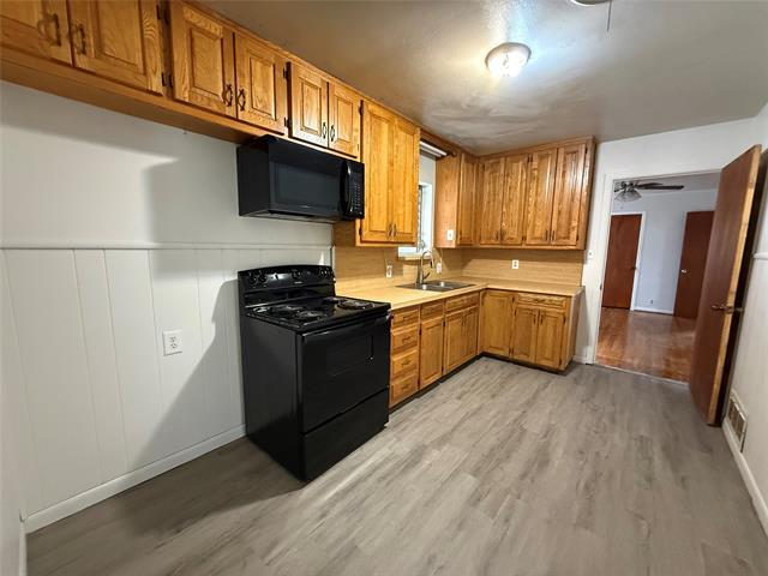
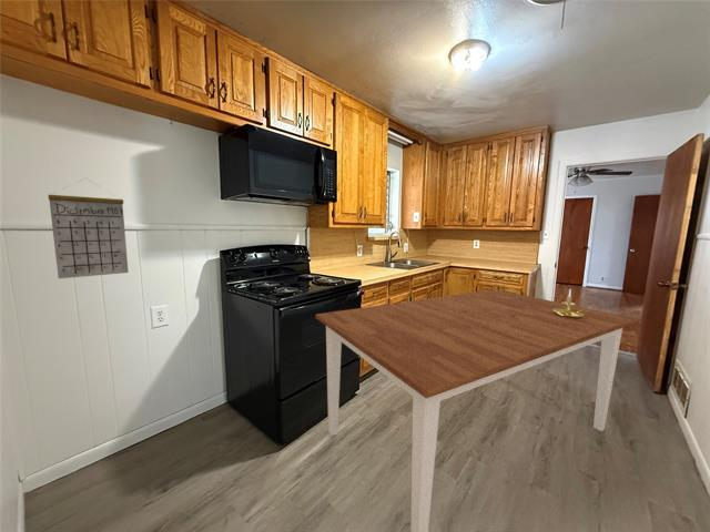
+ dining table (473, 375)
+ calendar (91, 227)
+ candle holder (570, 301)
